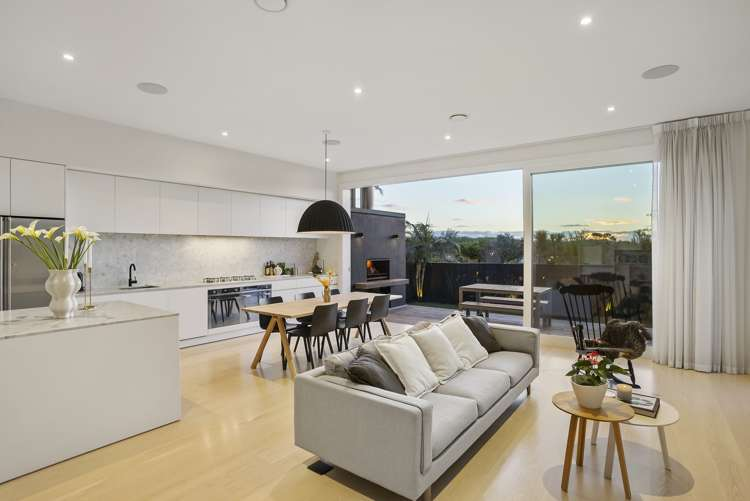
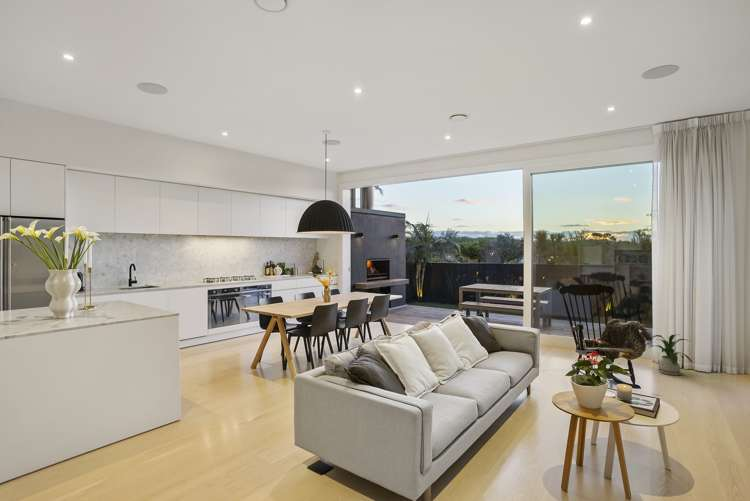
+ house plant (670, 351)
